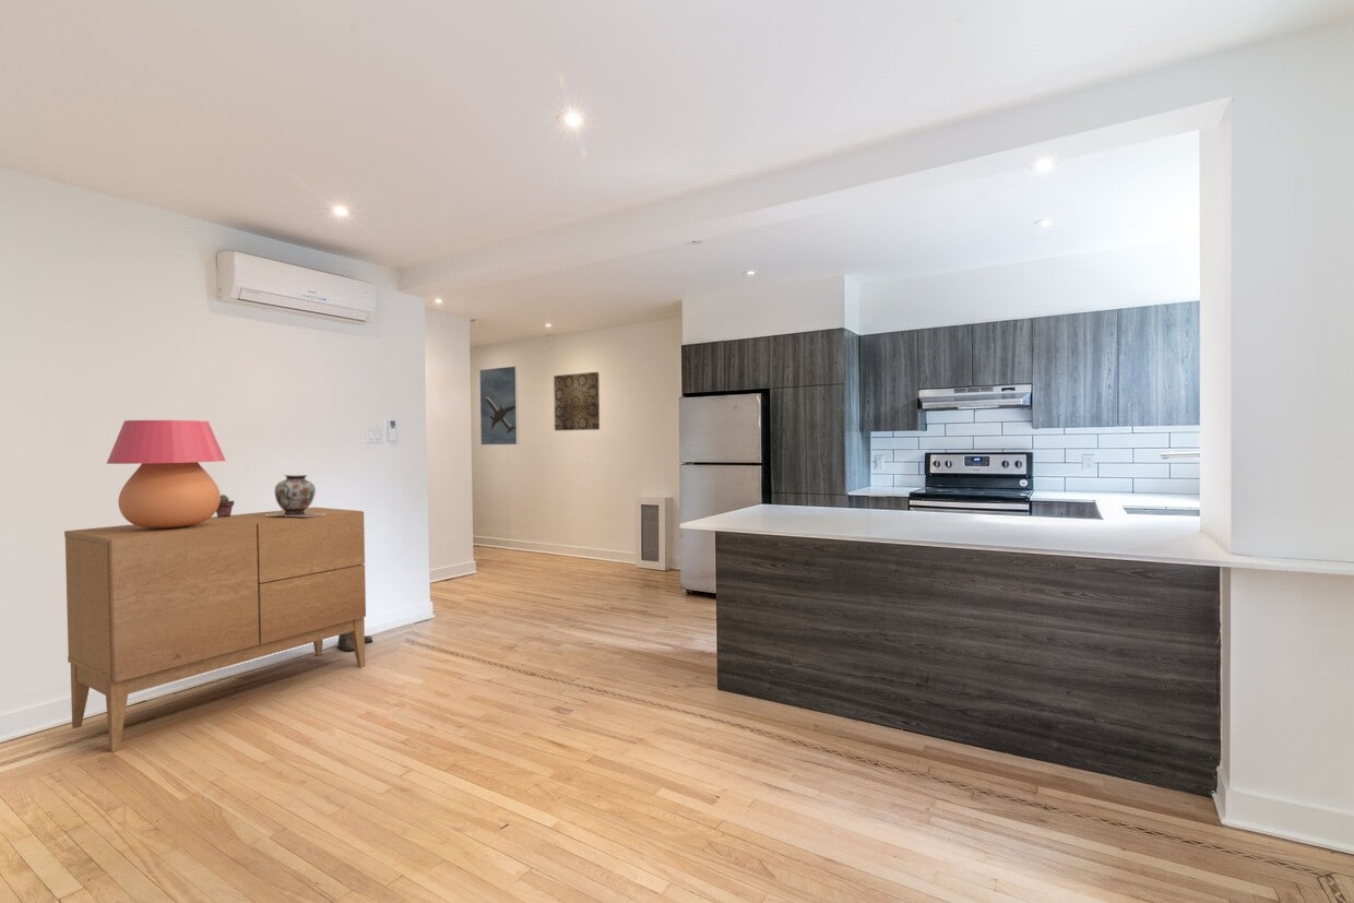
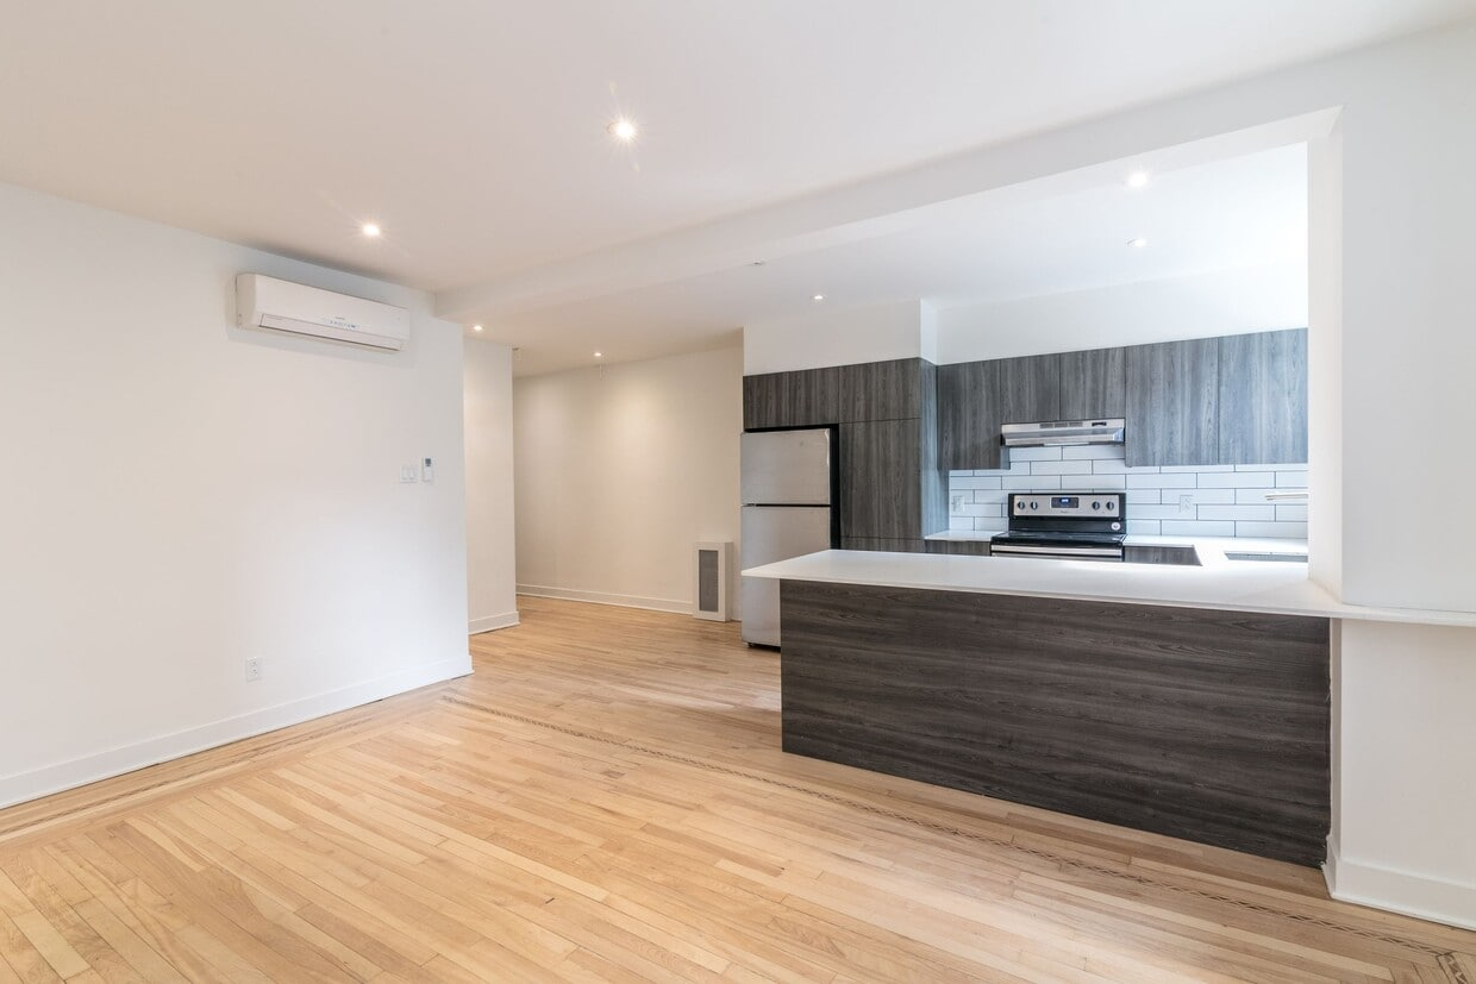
- sideboard (234, 606)
- boots (351, 637)
- decorative vase (296, 495)
- wall art (575, 402)
- potted succulent (223, 504)
- table lamp (168, 474)
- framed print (498, 406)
